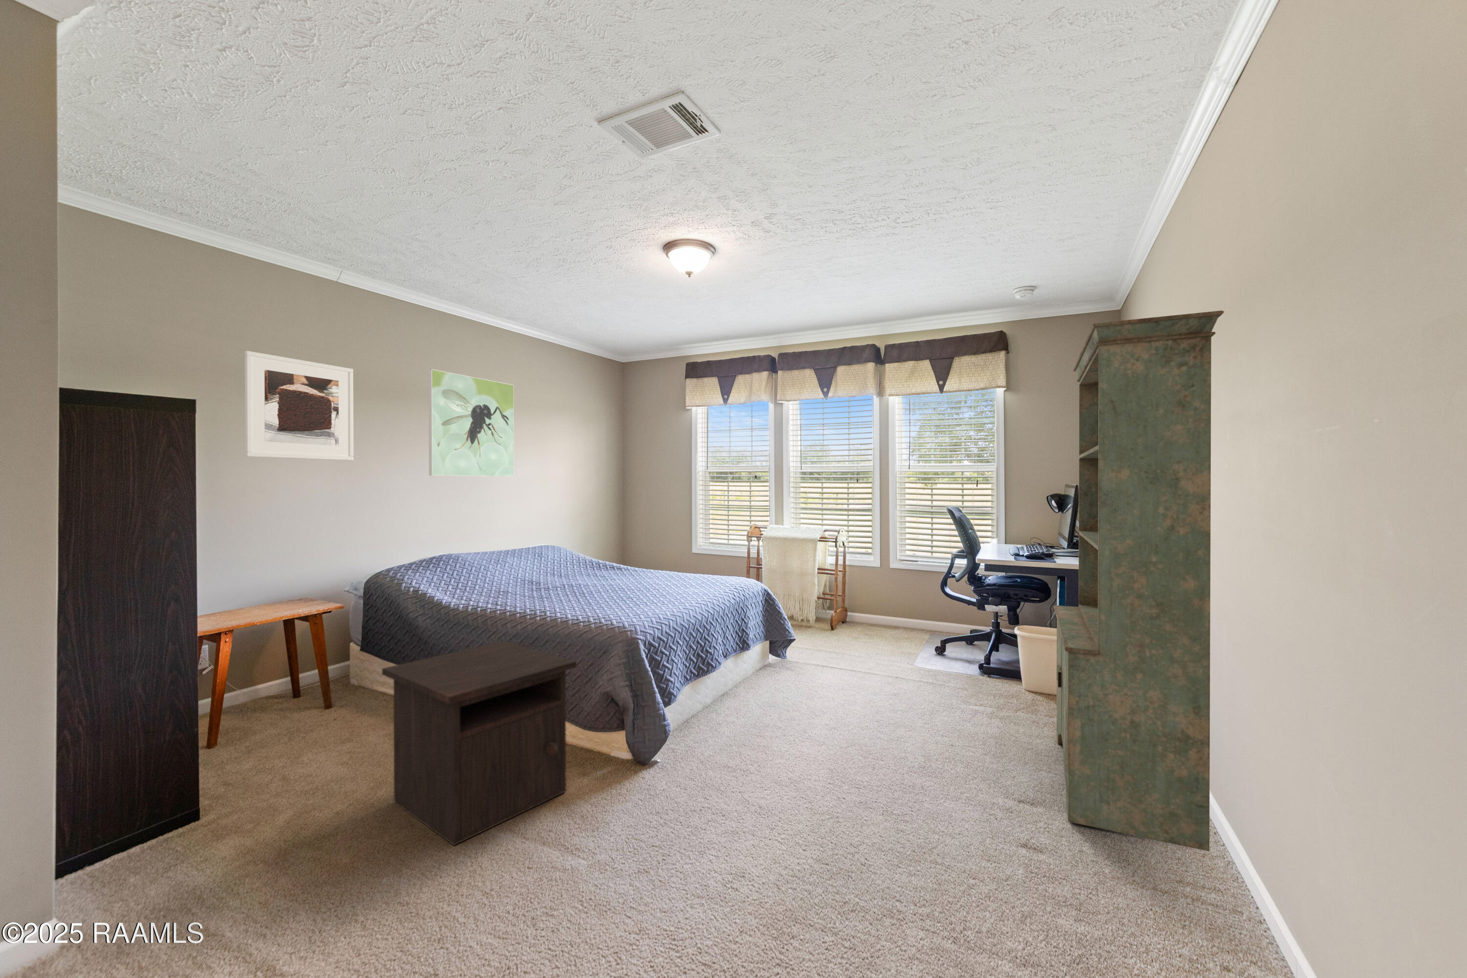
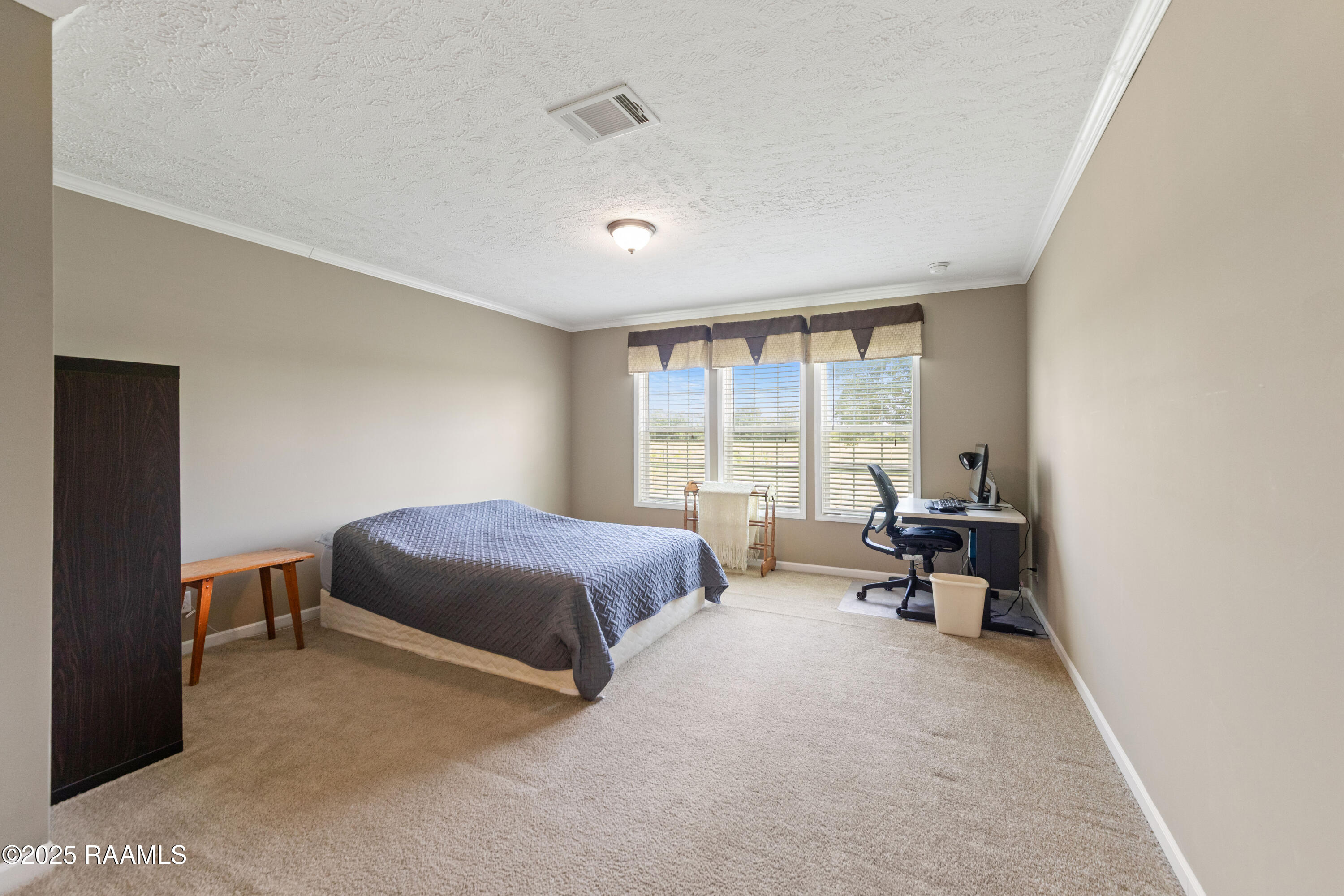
- bookshelf (1120, 564)
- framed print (302, 409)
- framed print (475, 427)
- nightstand (482, 731)
